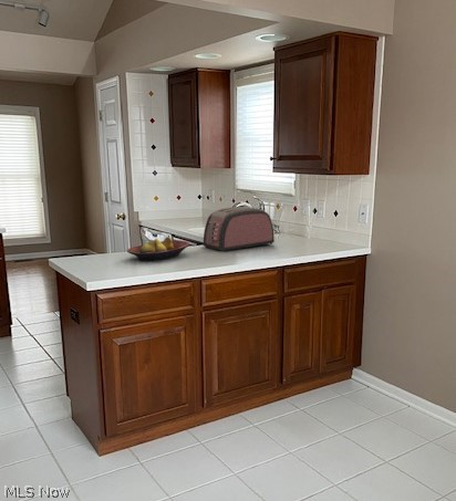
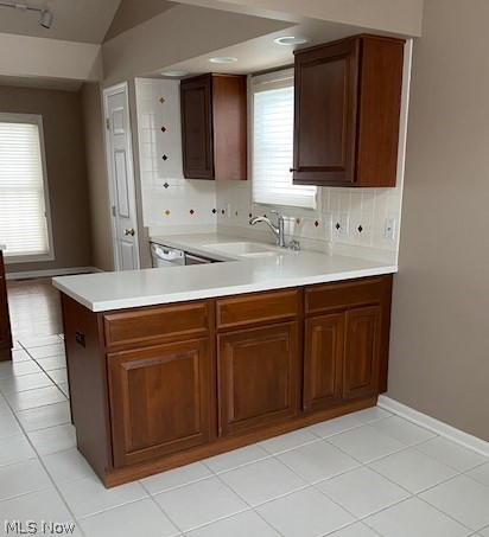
- fruit bowl (159, 247)
- toaster (237, 227)
